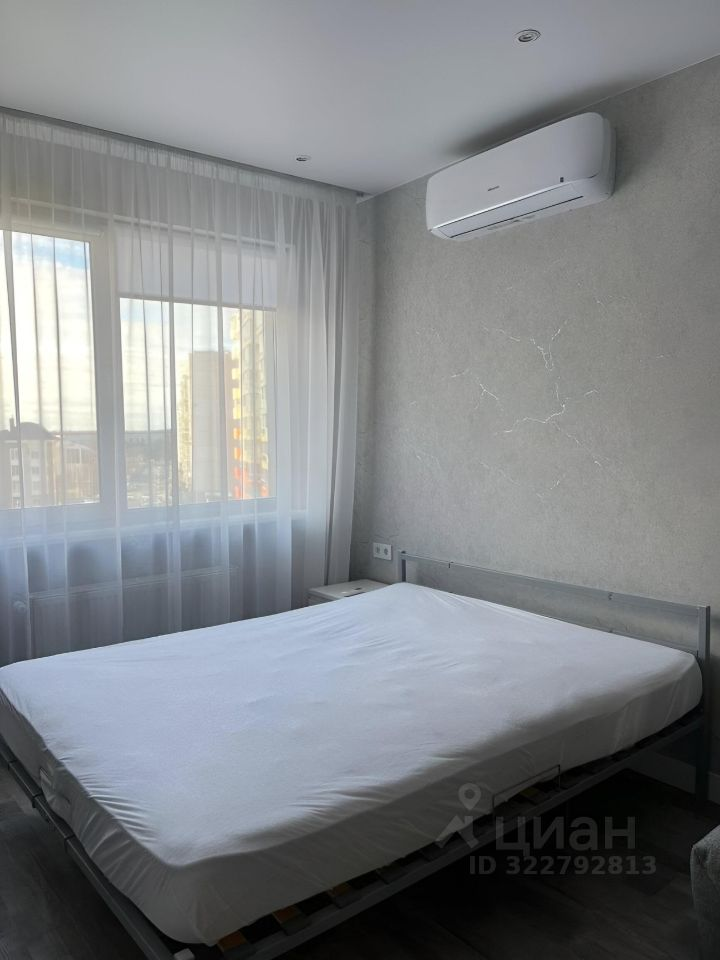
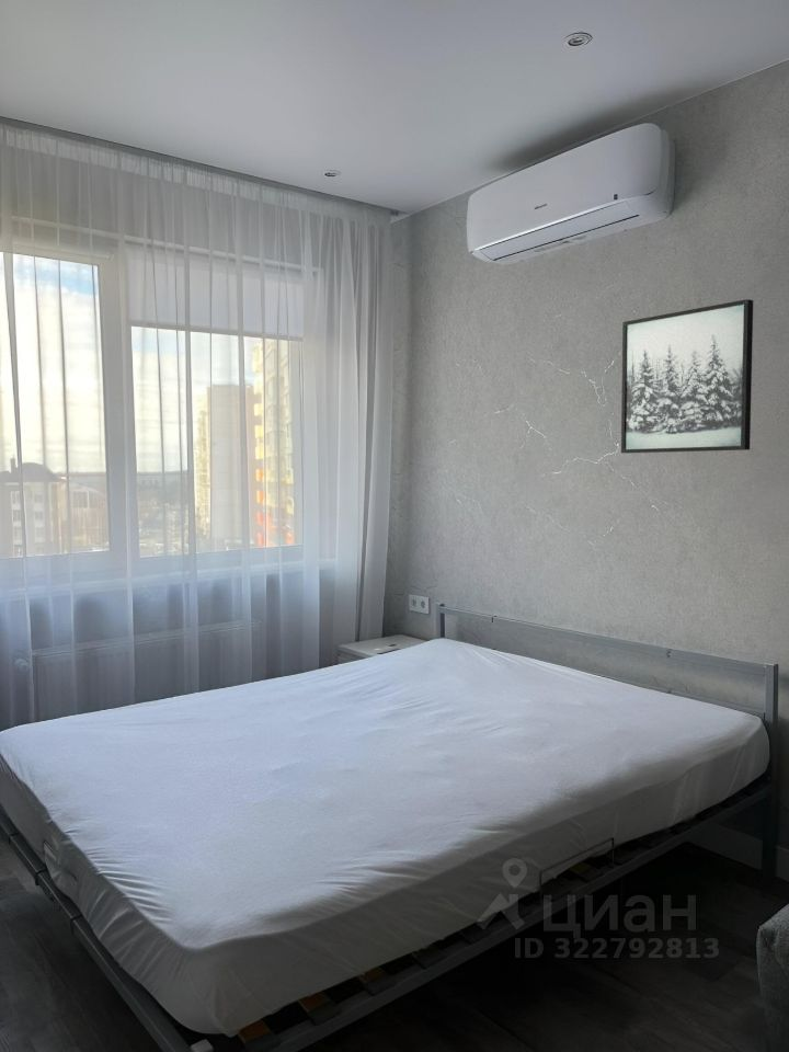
+ wall art (682, 381)
